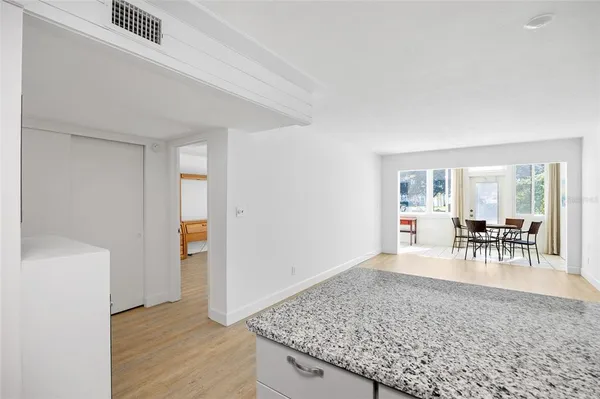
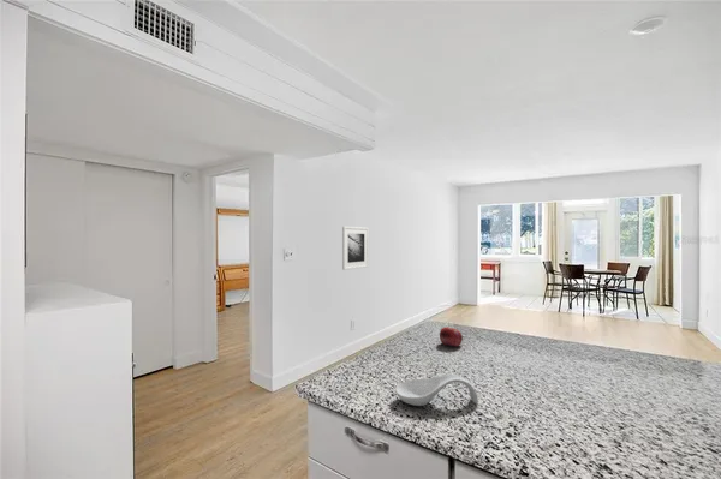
+ spoon rest (435, 388)
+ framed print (356, 247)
+ fruit (449, 335)
